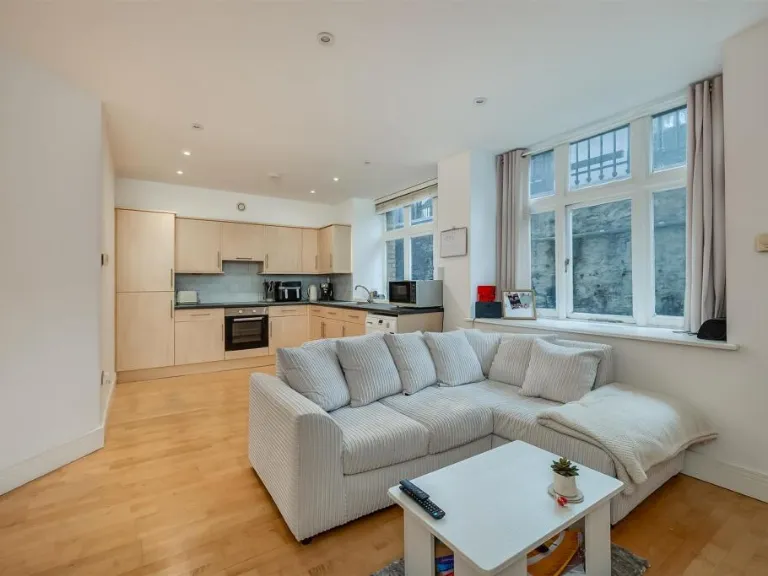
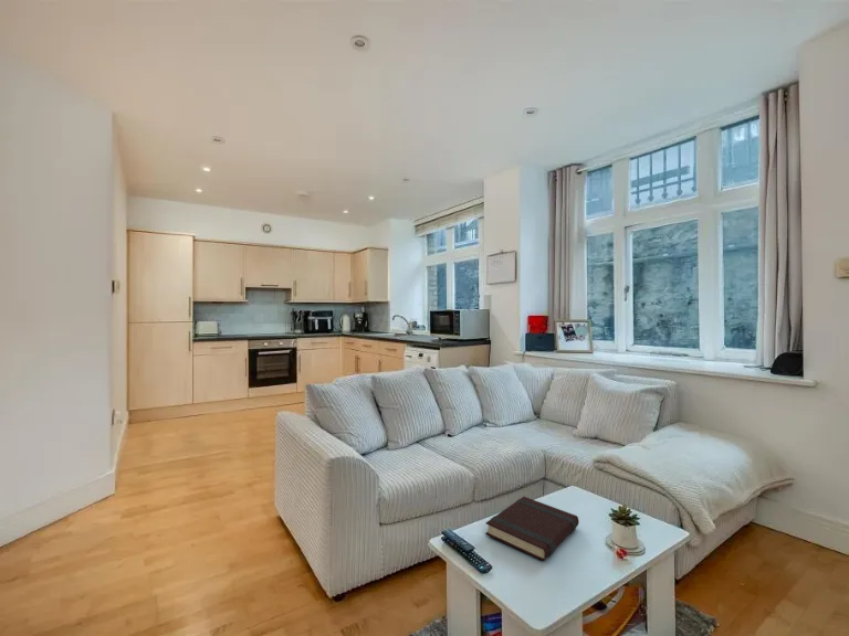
+ book (533, 524)
